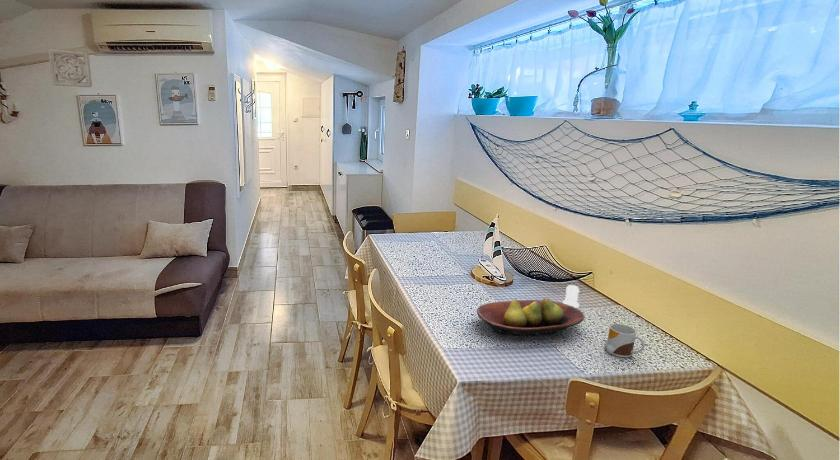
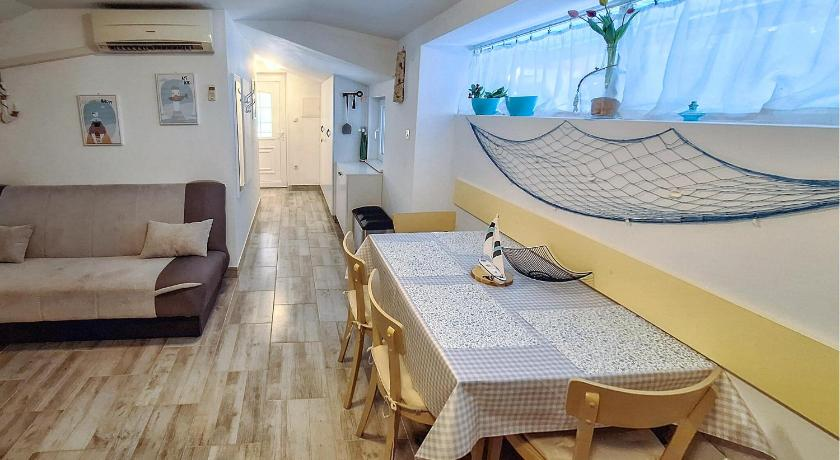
- mug (625, 342)
- fruit bowl (530, 314)
- wall ornament (70, 69)
- salt shaker (571, 295)
